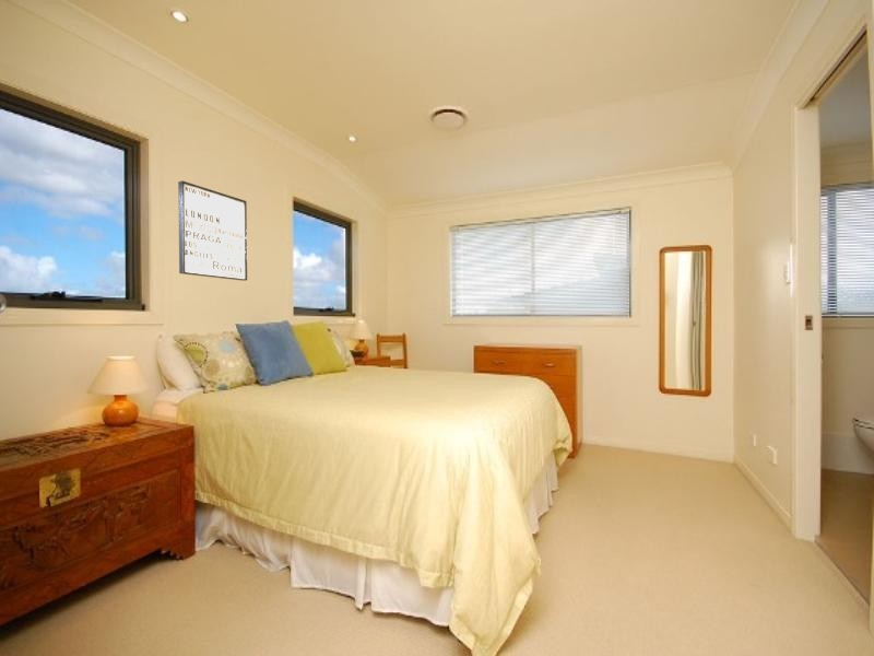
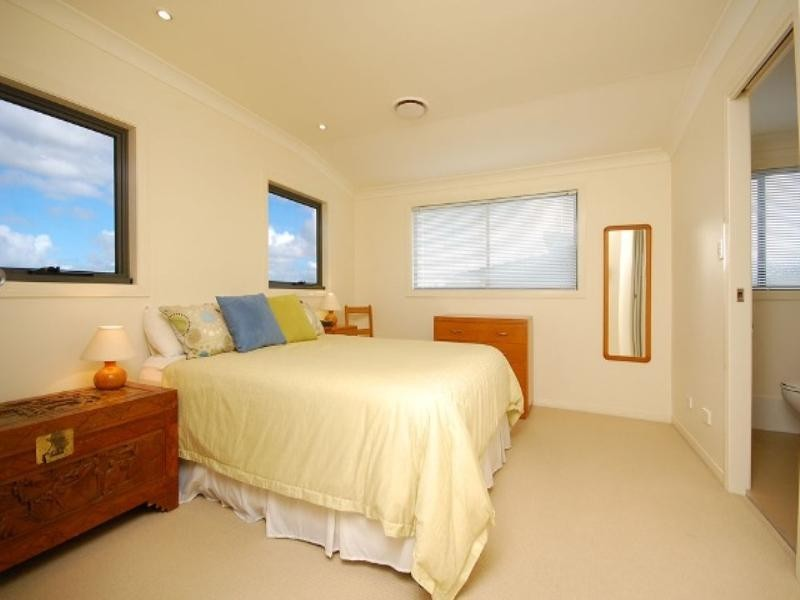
- wall art (215, 234)
